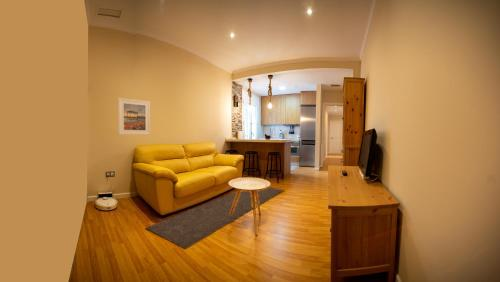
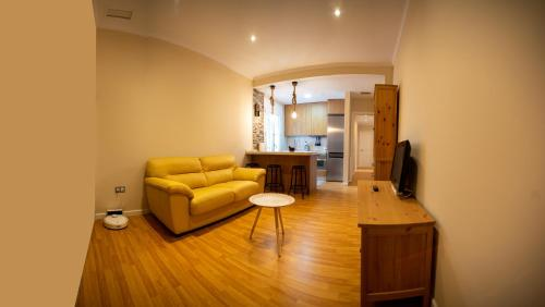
- rug (232, 204)
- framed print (134, 117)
